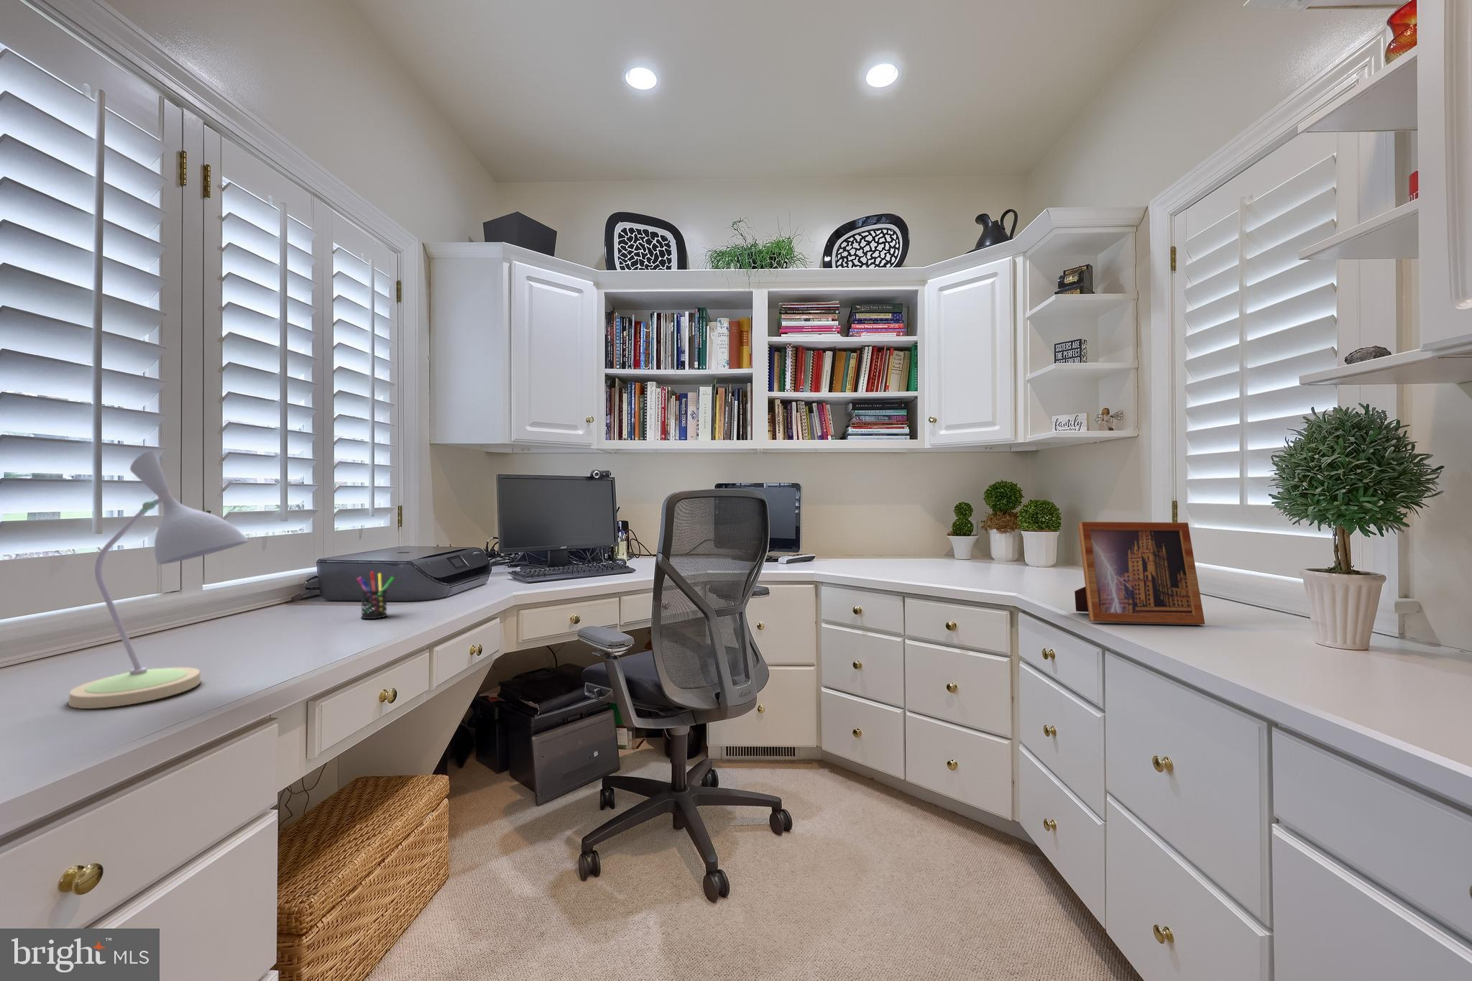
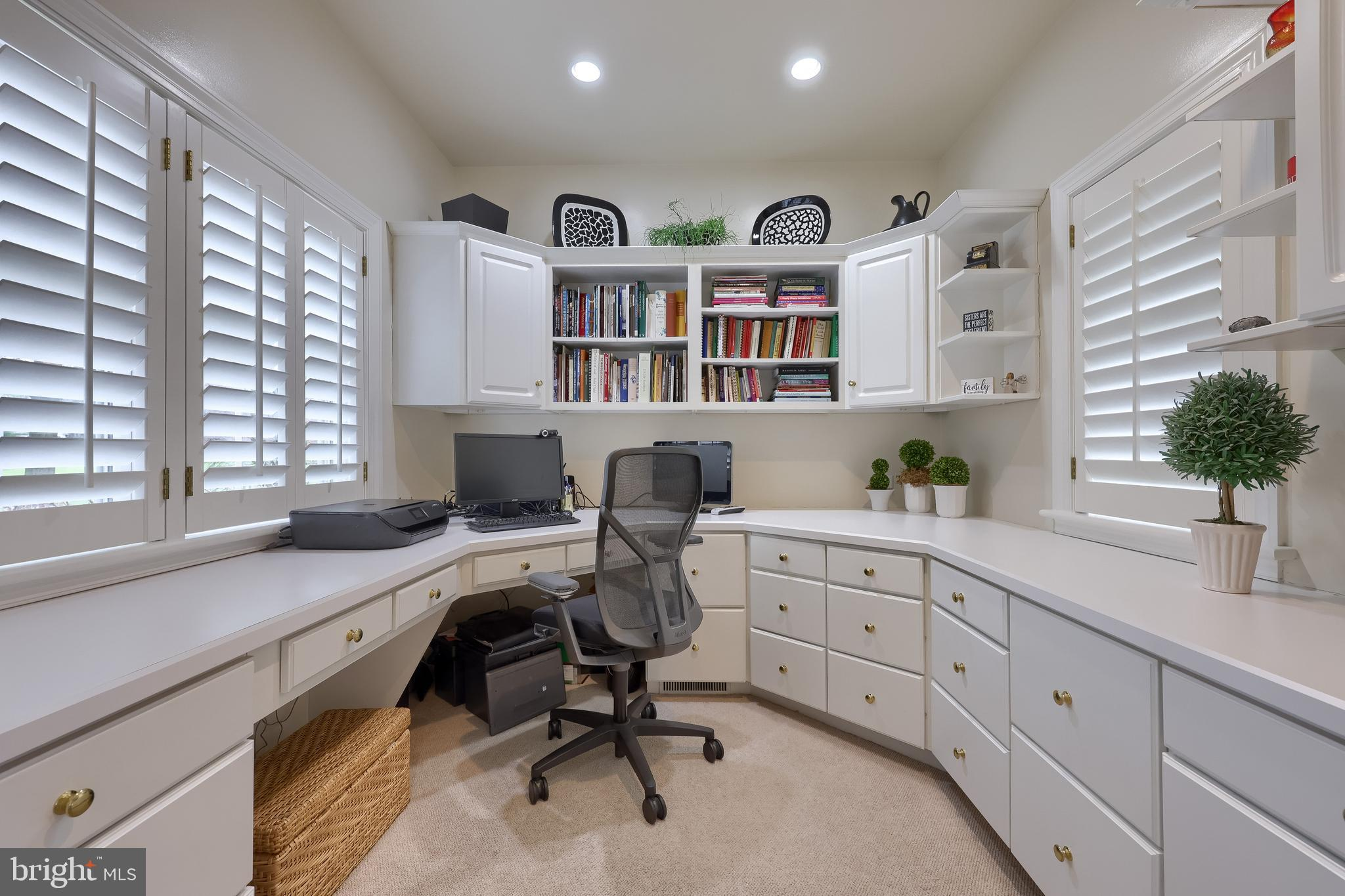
- desk lamp (165, 564)
- picture frame (1132, 570)
- pen holder (376, 593)
